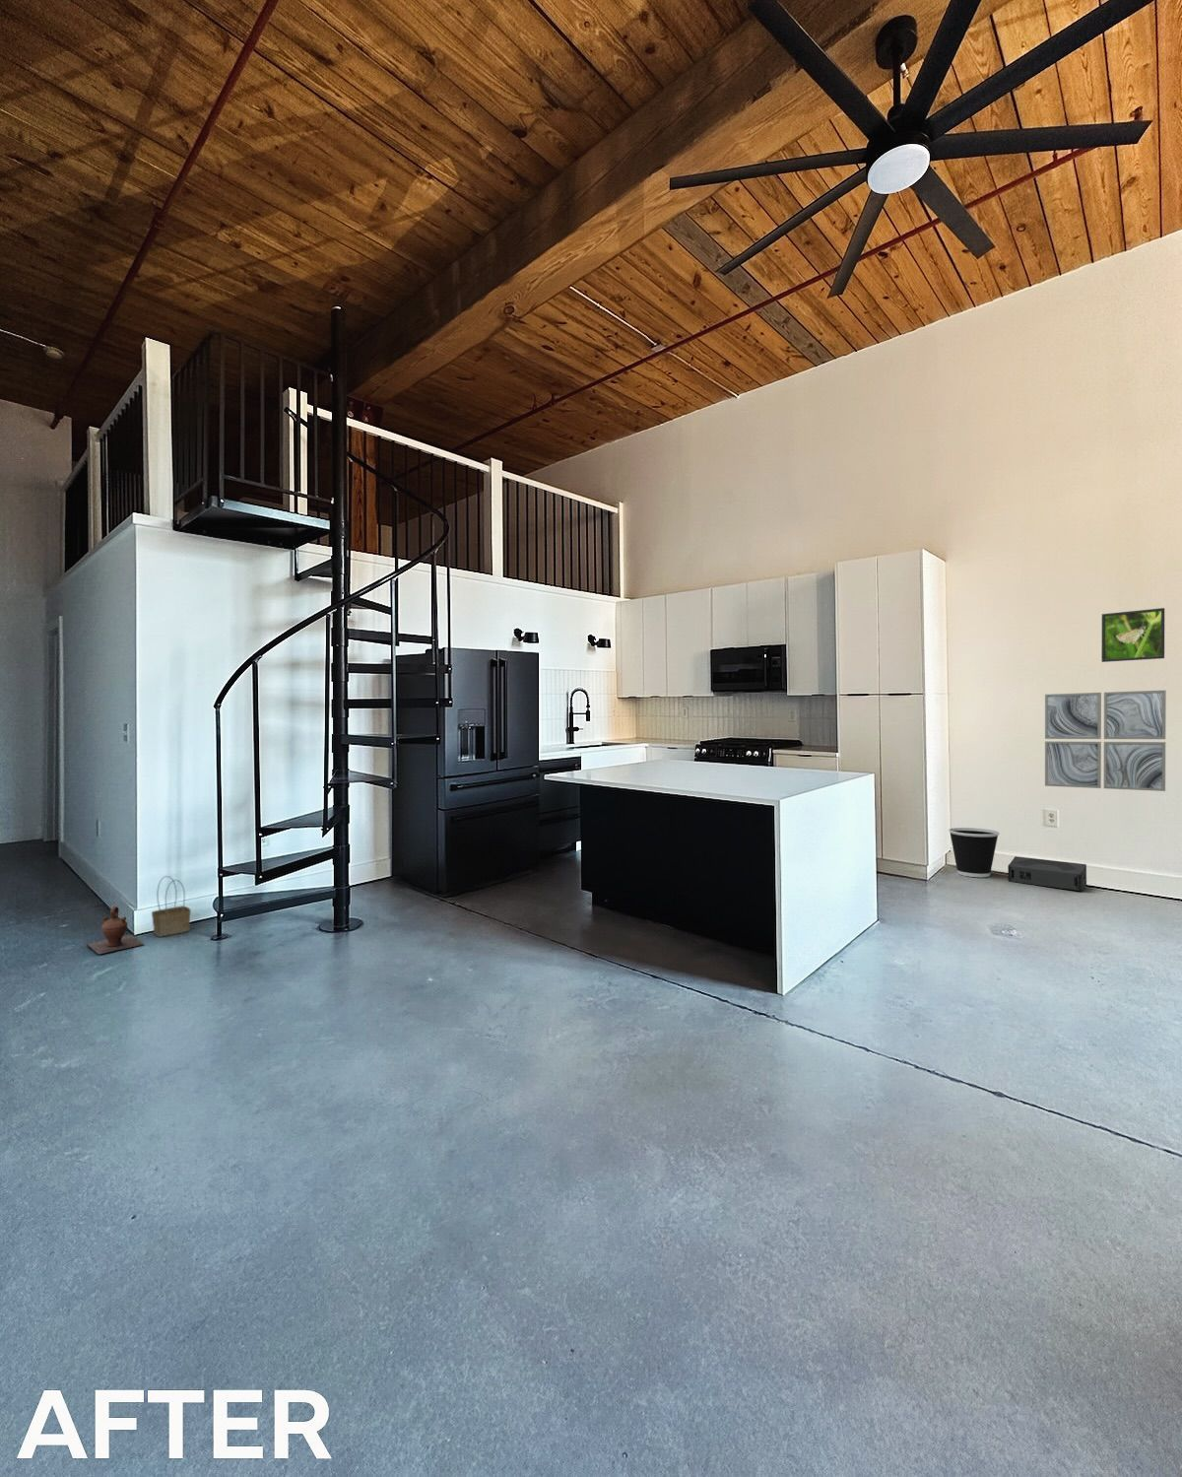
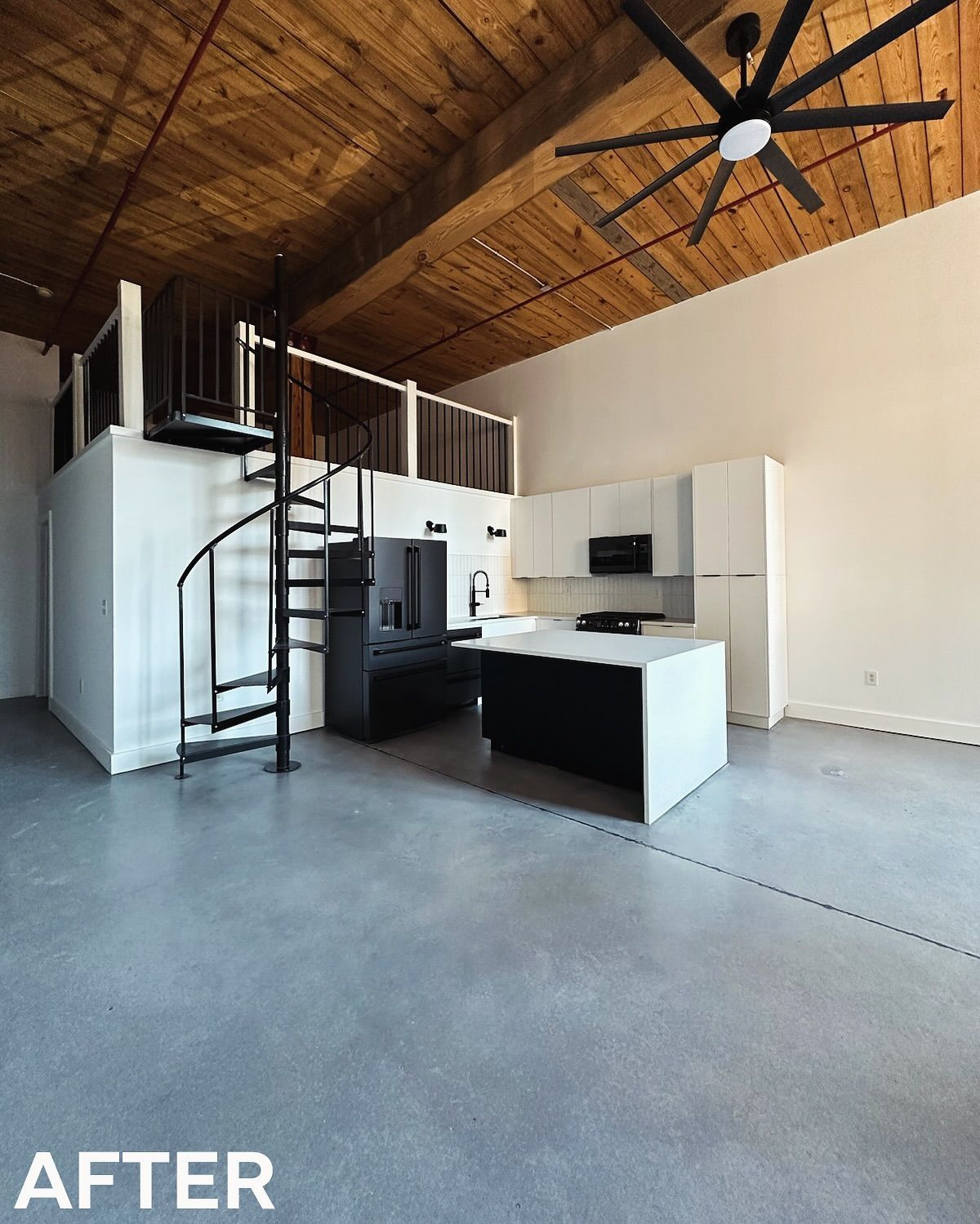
- wall art (1100, 738)
- basket (170, 907)
- speaker (1046, 872)
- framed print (1131, 636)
- ceramic jug (115, 926)
- wastebasket (973, 852)
